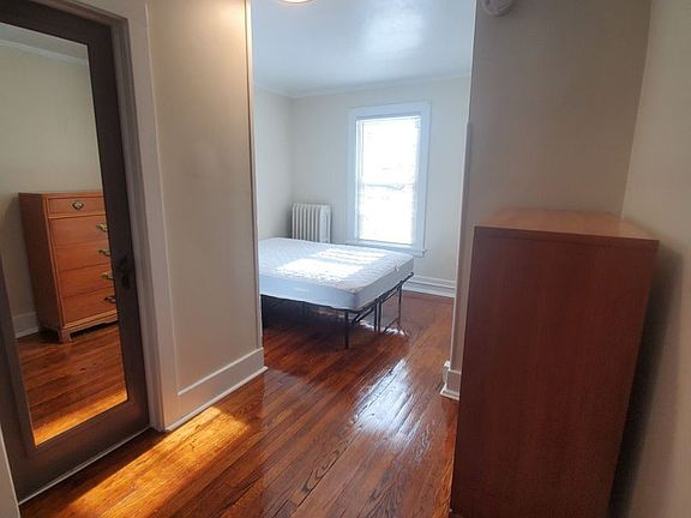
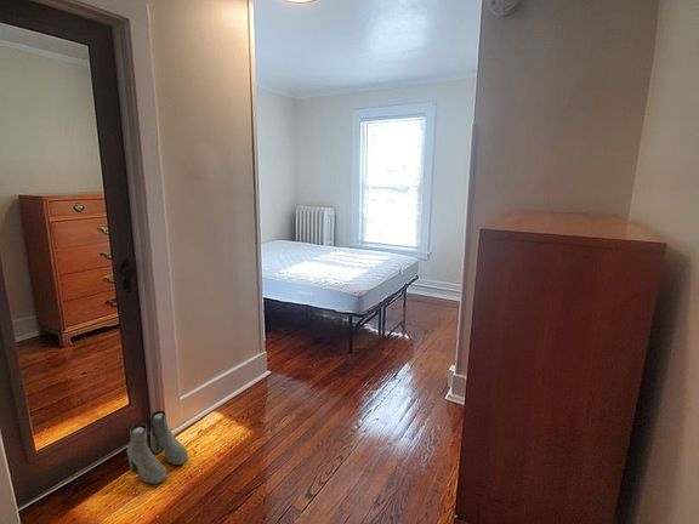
+ boots (157, 443)
